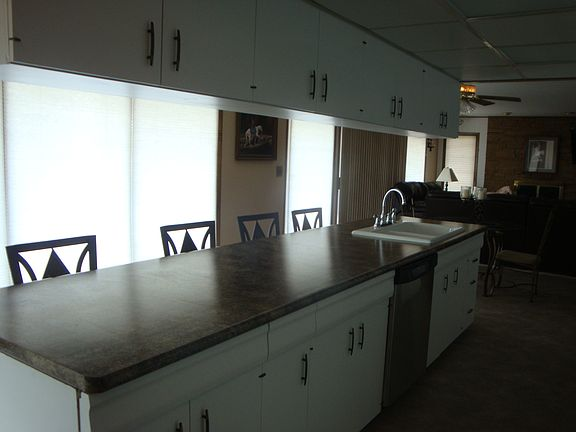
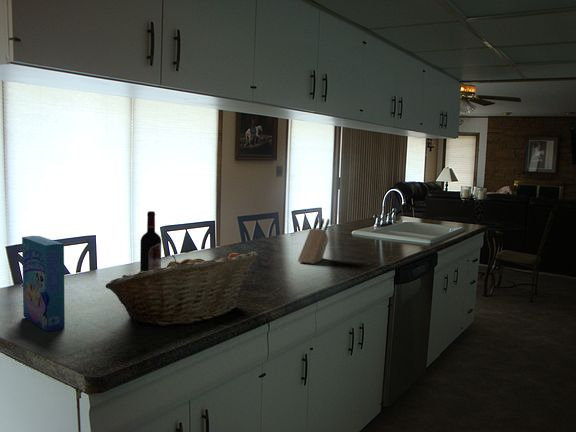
+ knife block (315, 239)
+ cereal box (42, 281)
+ fruit basket (187, 281)
+ wine bottle (150, 250)
